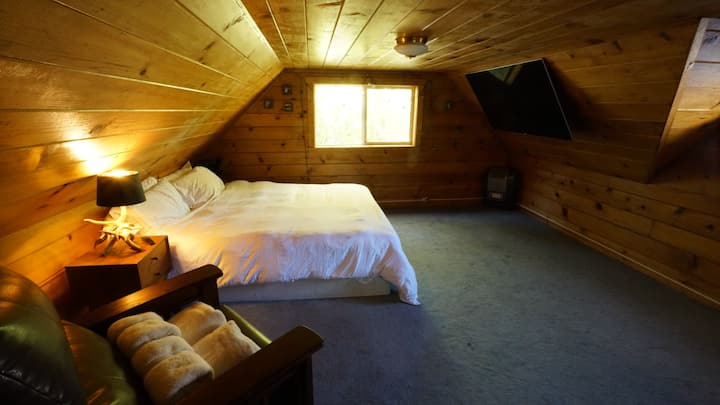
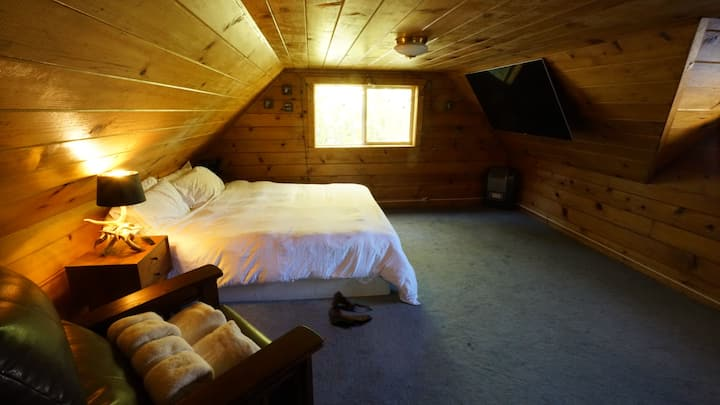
+ shoes (349, 306)
